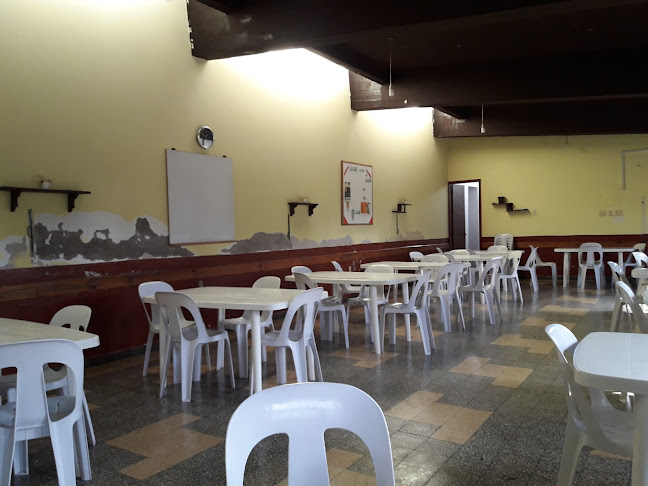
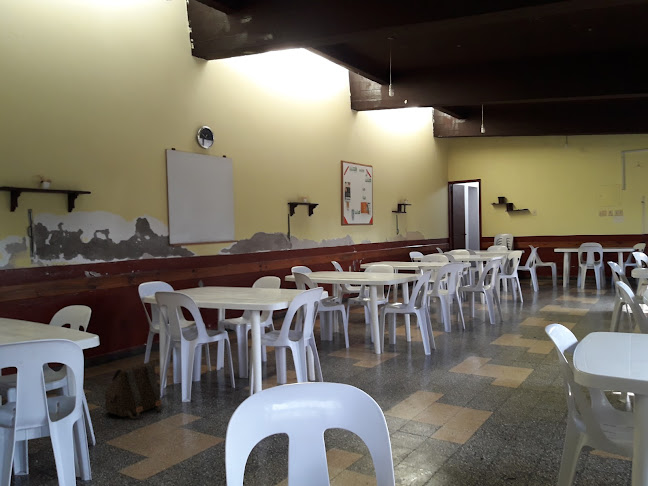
+ satchel (135, 387)
